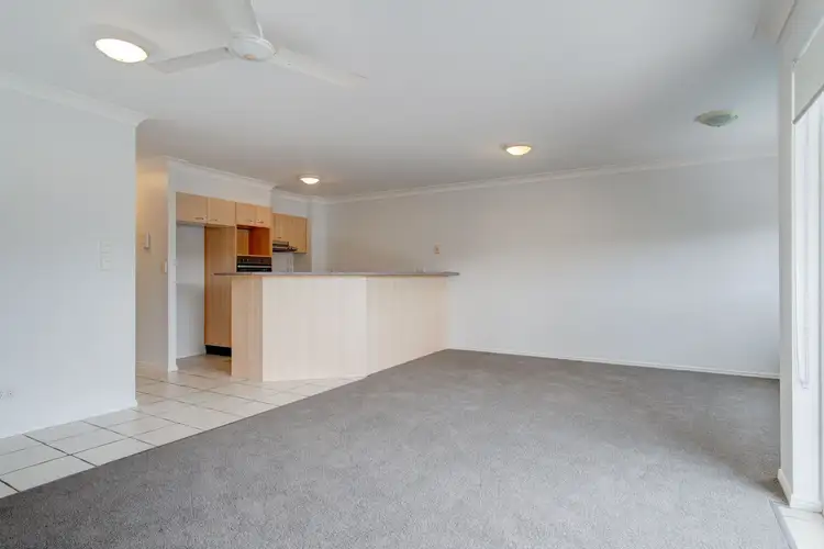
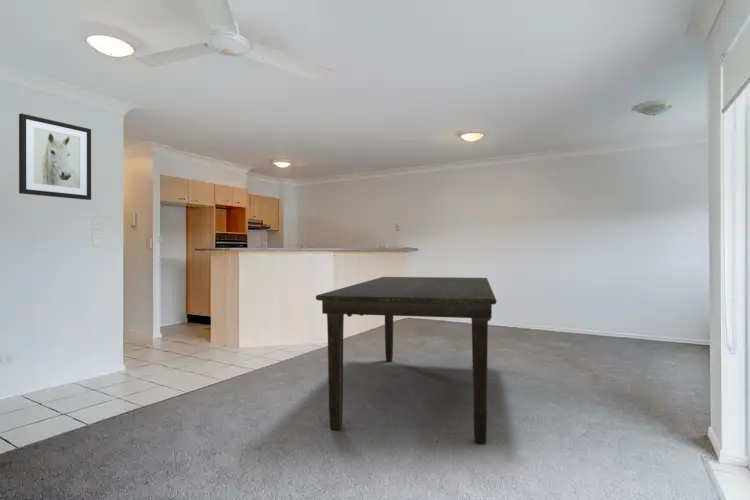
+ dining table (422, 316)
+ wall art (57, 159)
